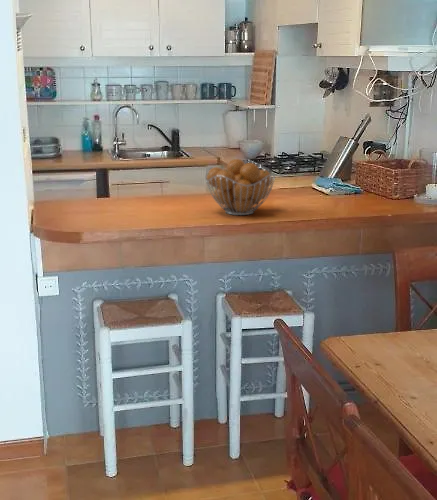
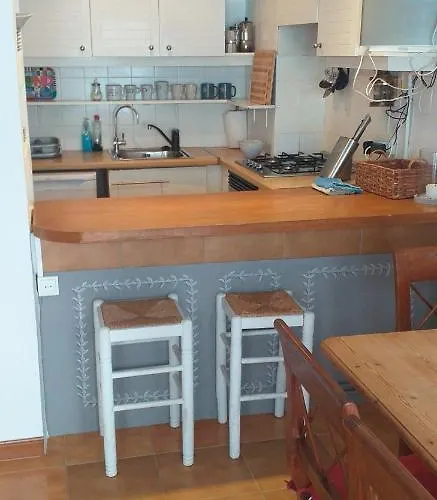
- fruit basket (239, 186)
